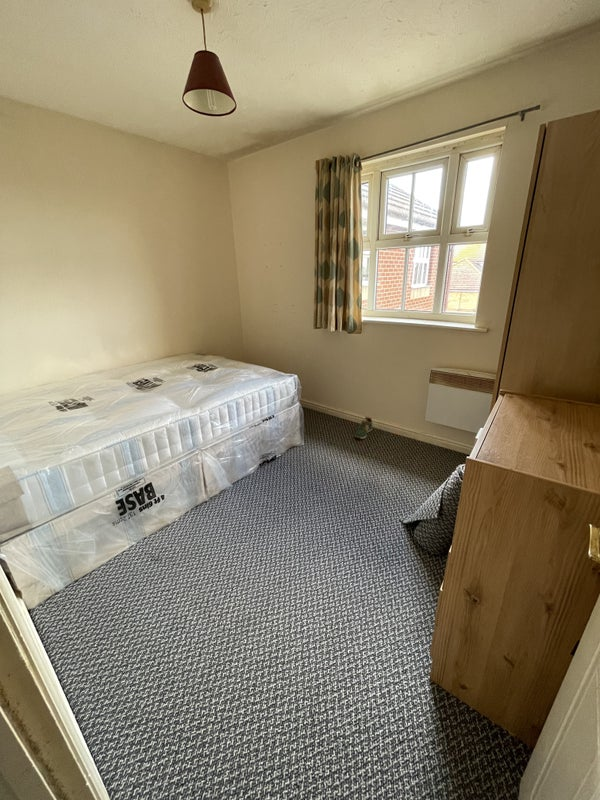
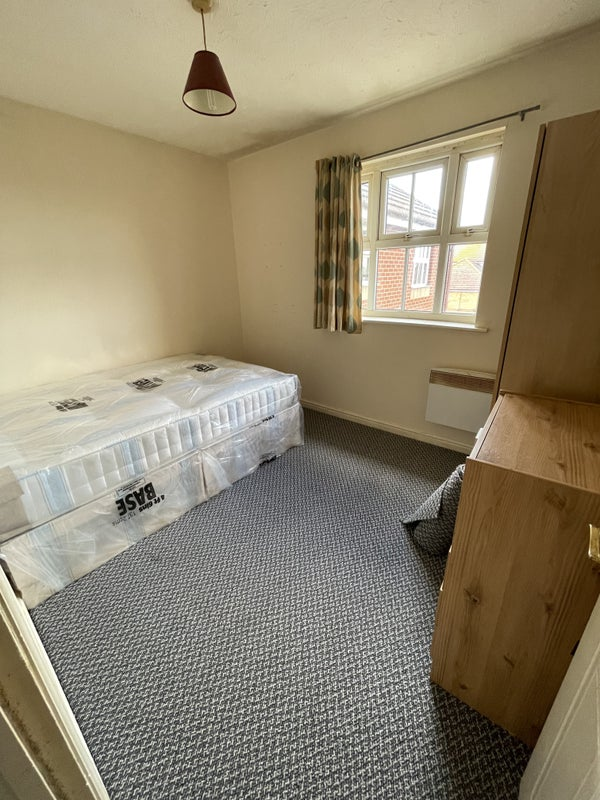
- shoe (364, 427)
